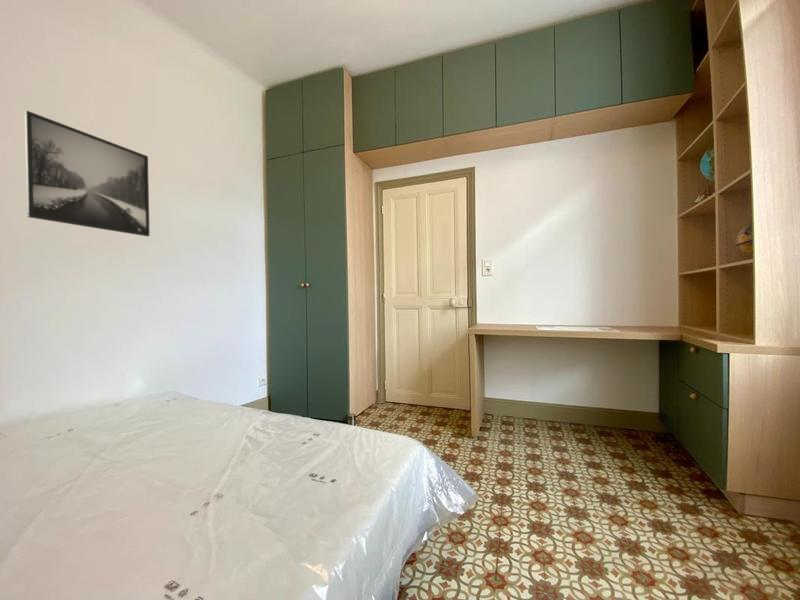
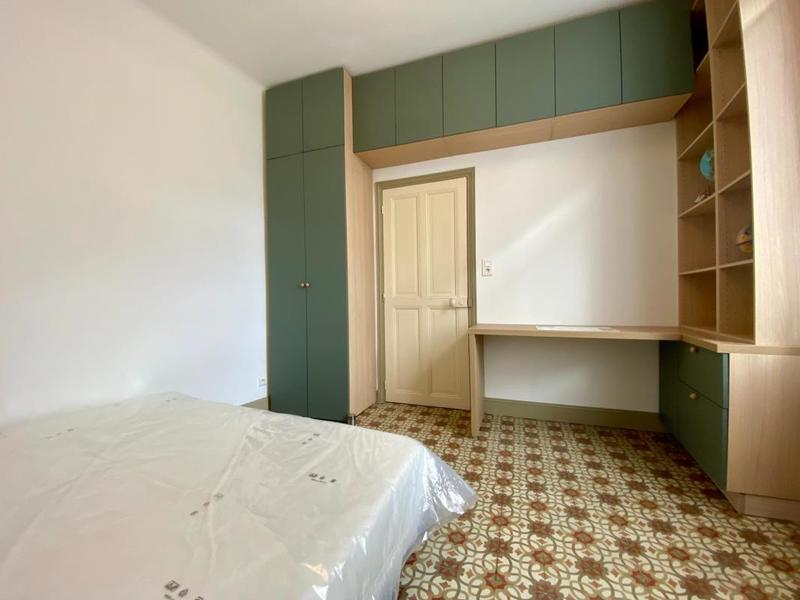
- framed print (95, 182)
